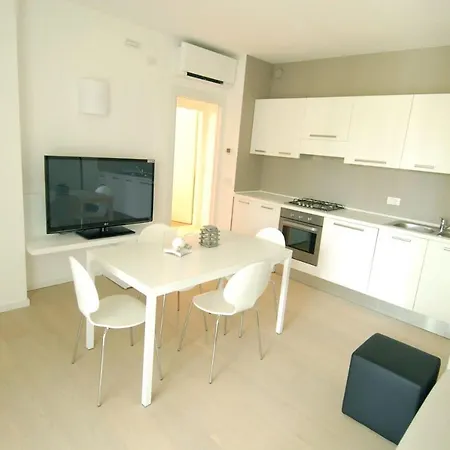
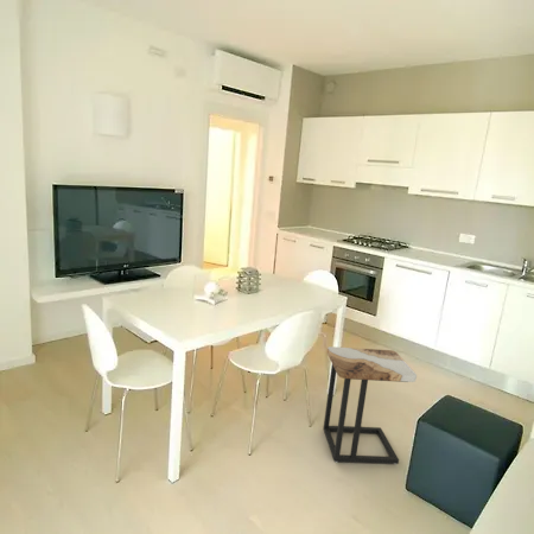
+ side table (362, 403)
